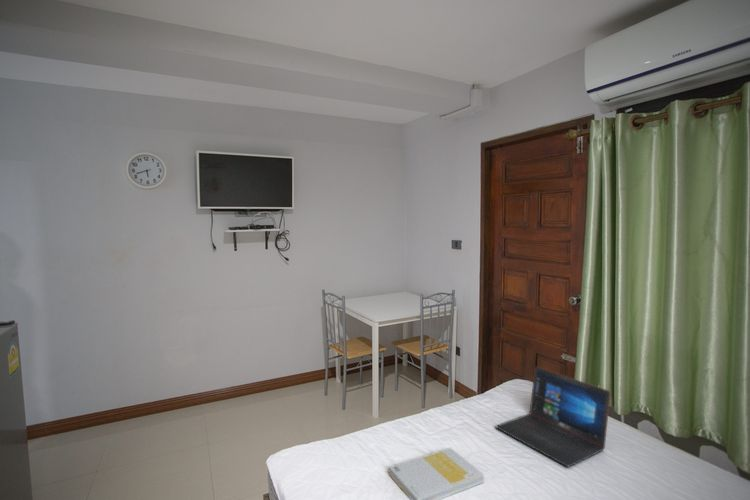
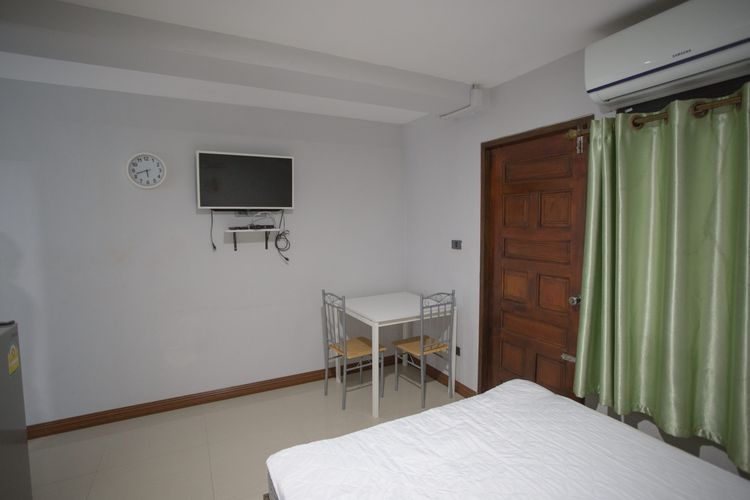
- laptop (549, 410)
- book (435, 474)
